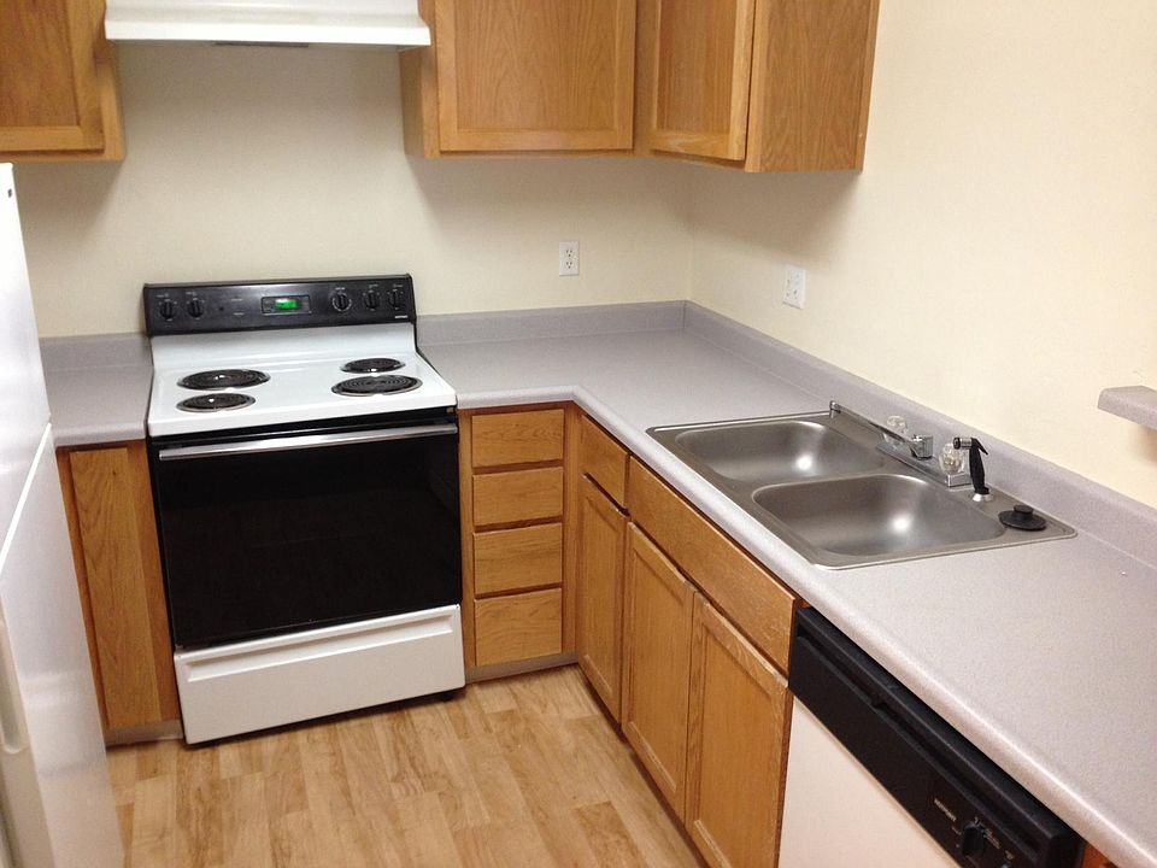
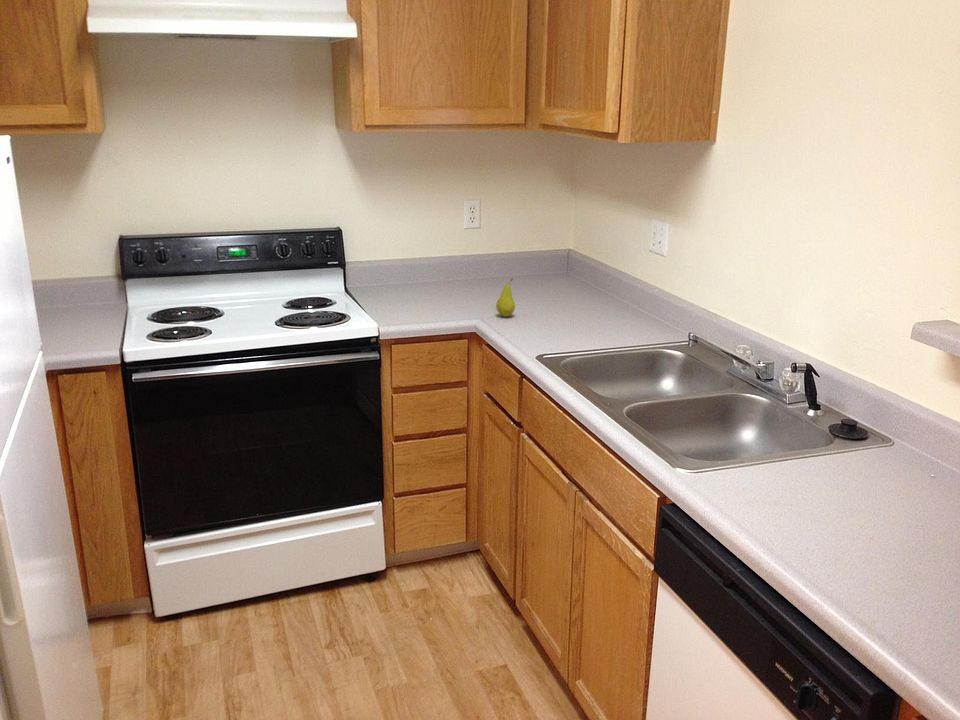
+ fruit (505, 297)
